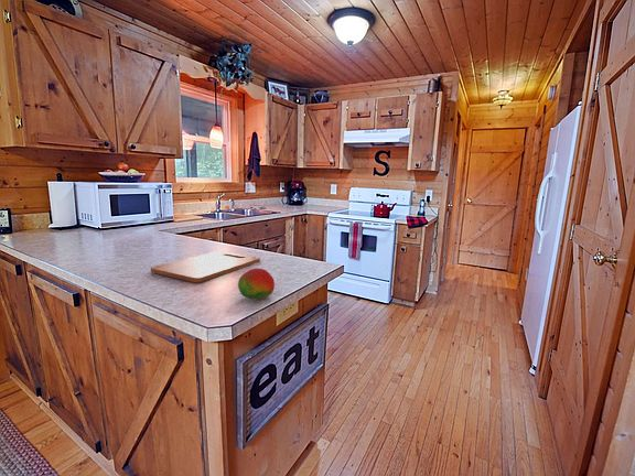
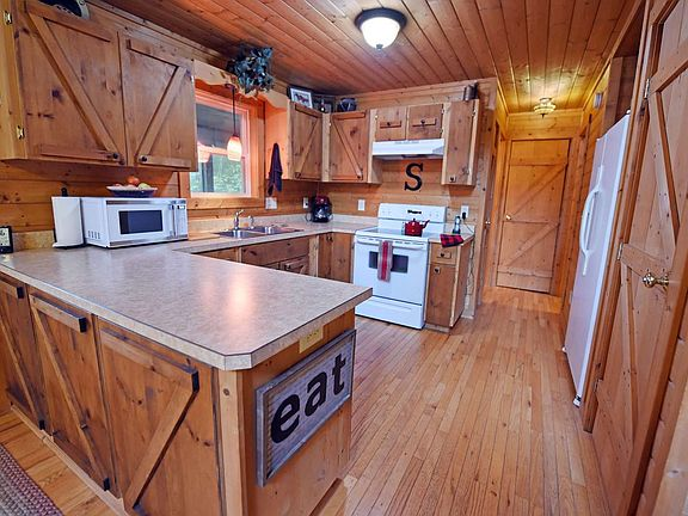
- fruit (256, 283)
- cutting board (209, 263)
